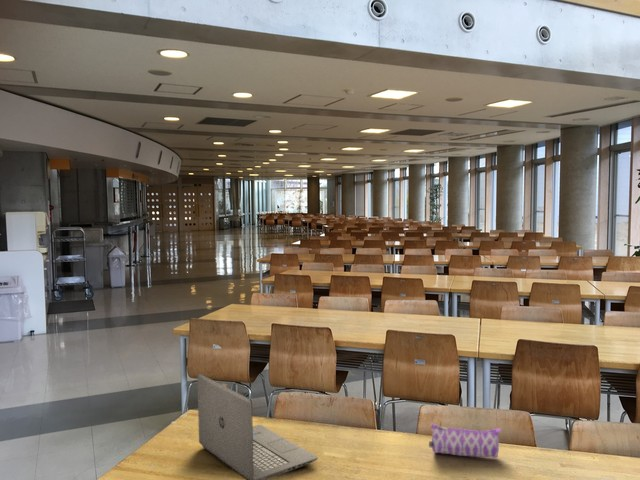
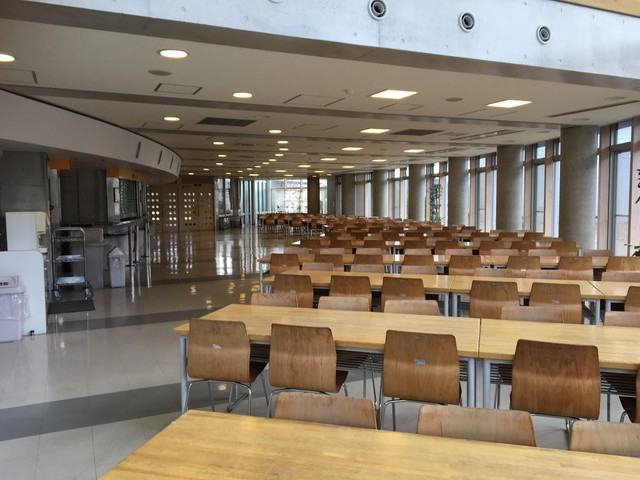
- pencil case (464, 439)
- laptop (251, 416)
